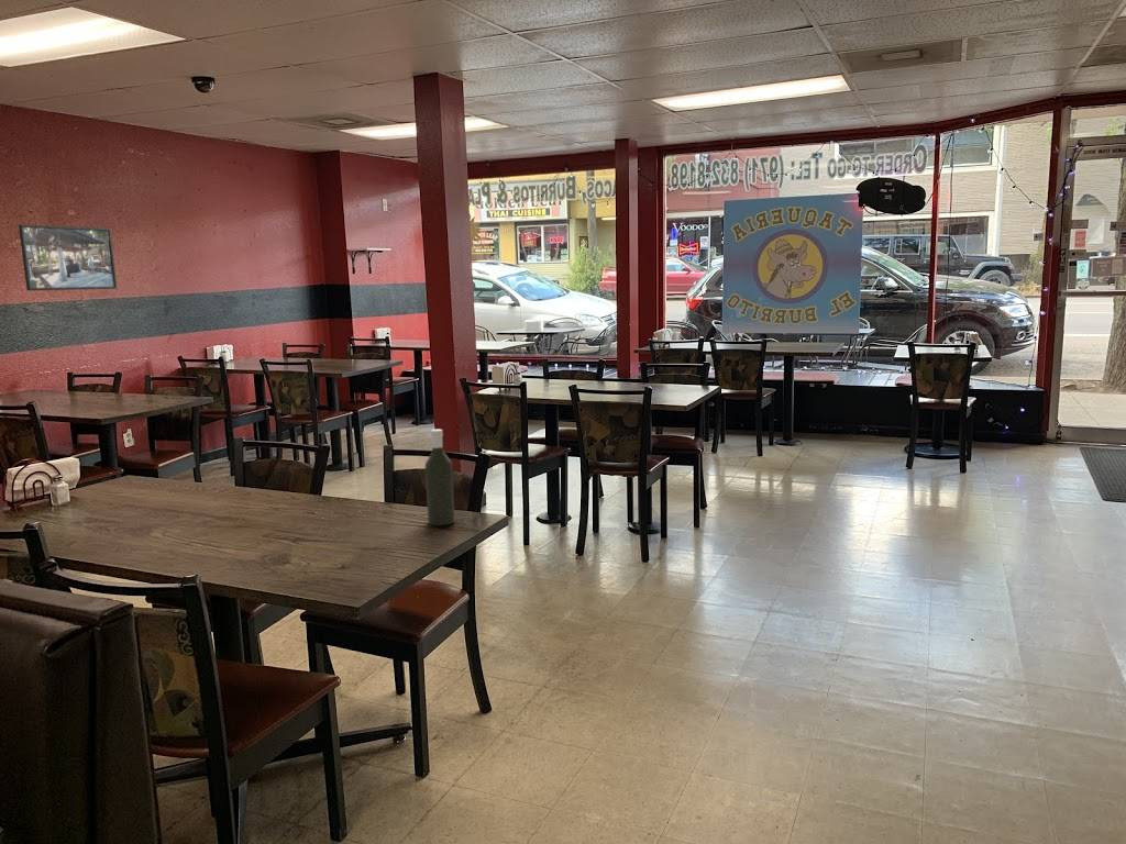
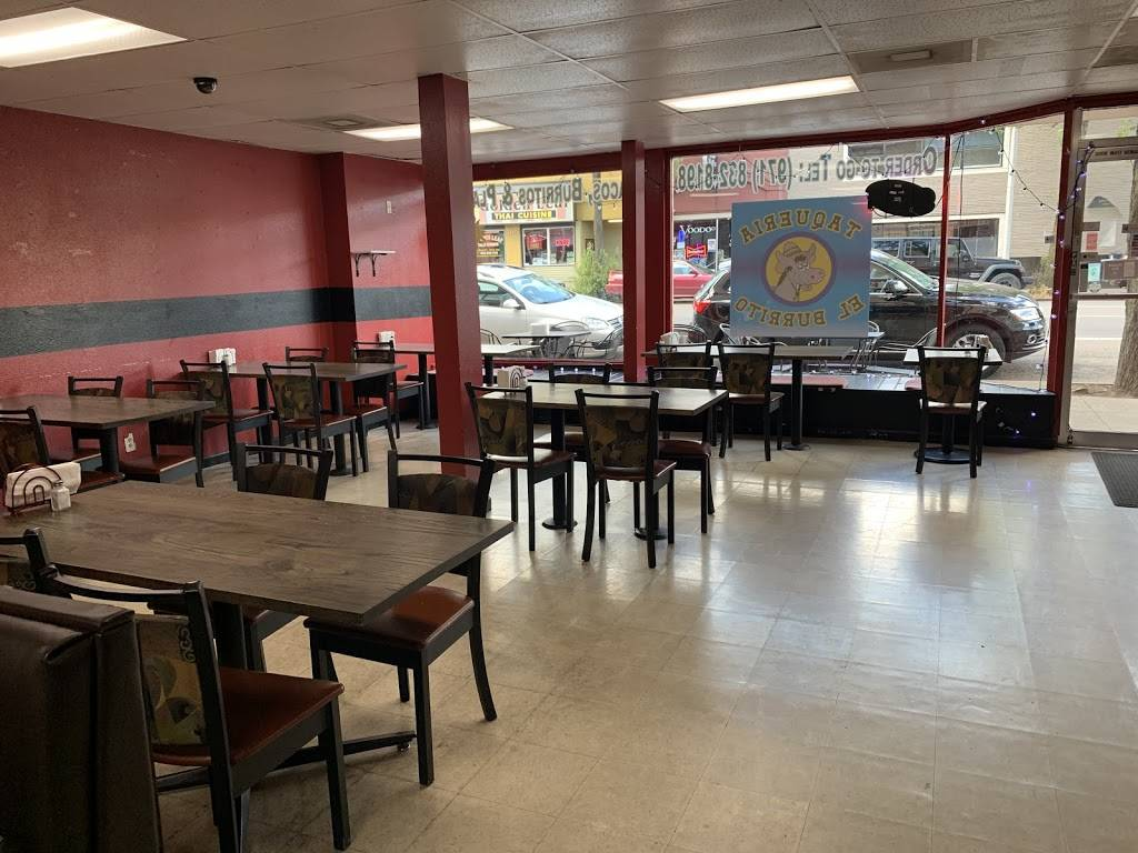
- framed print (70, 258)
- bottle (439, 476)
